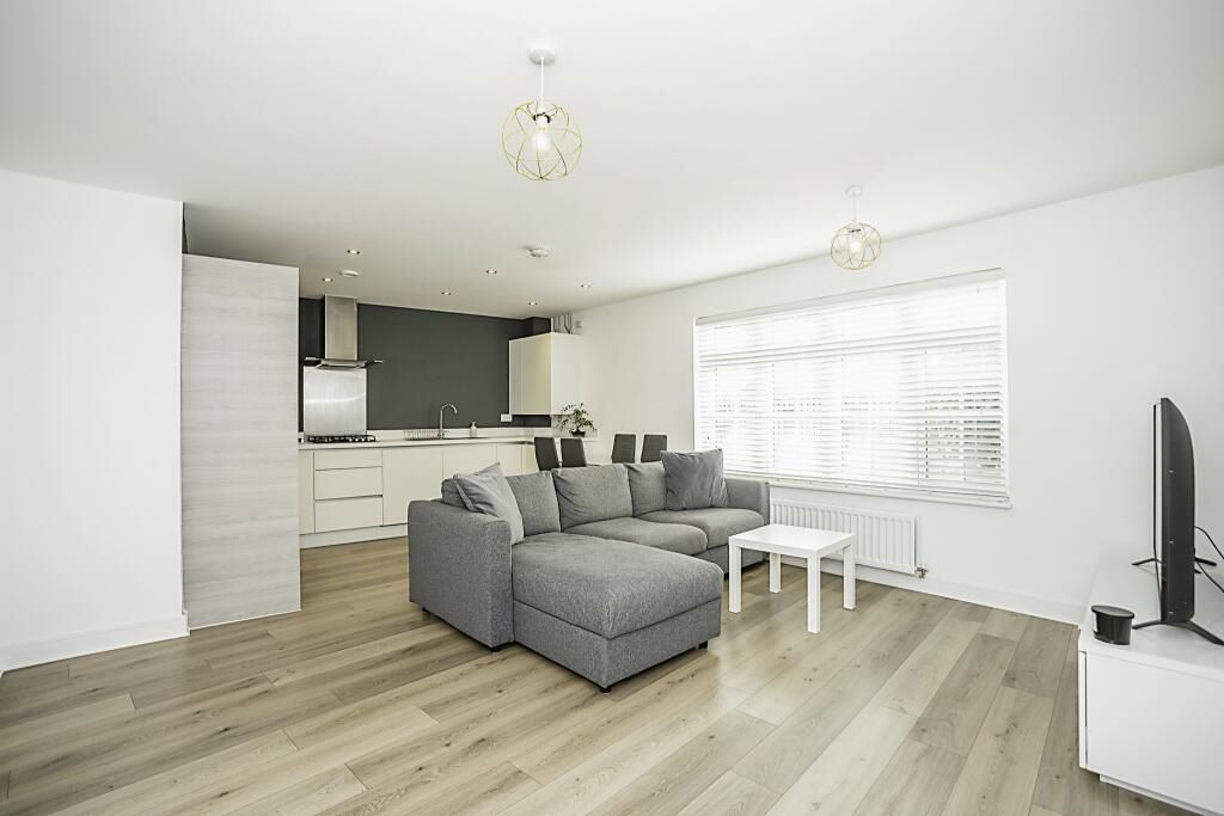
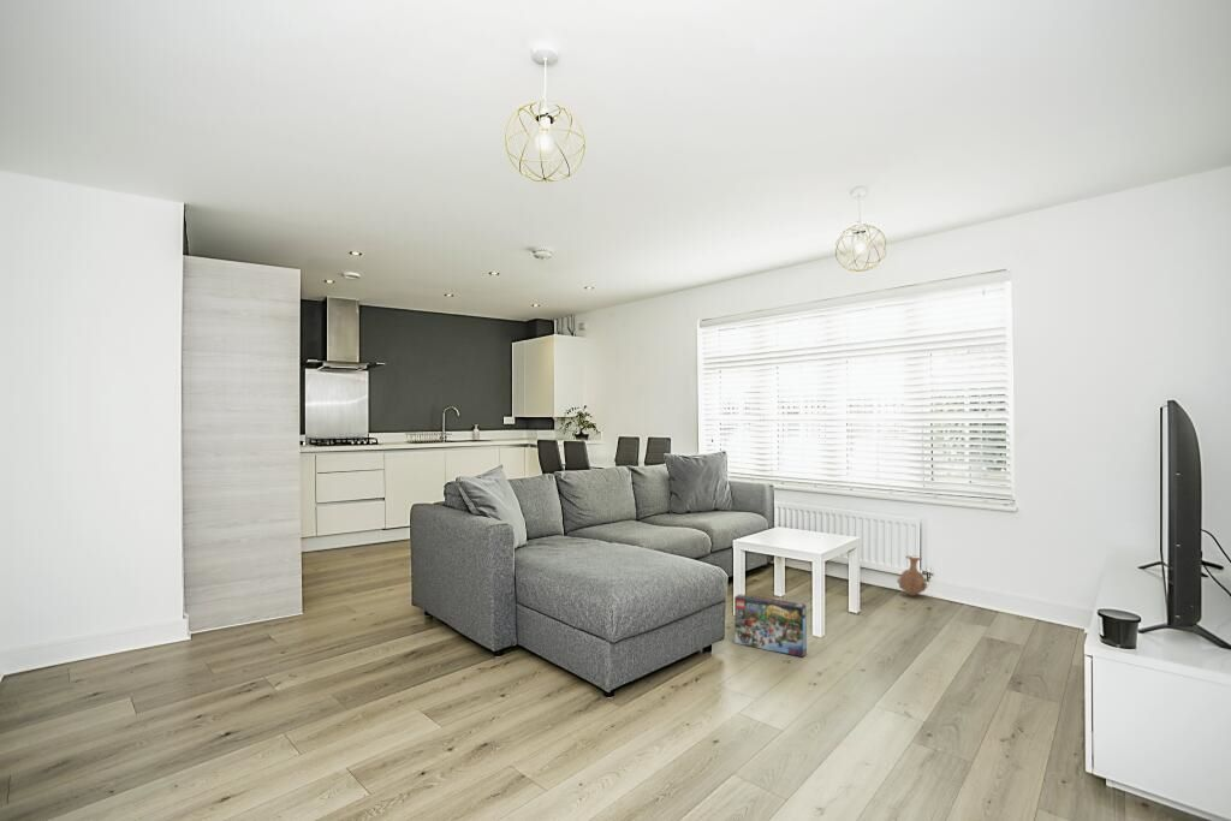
+ vase (911, 576)
+ box (769, 624)
